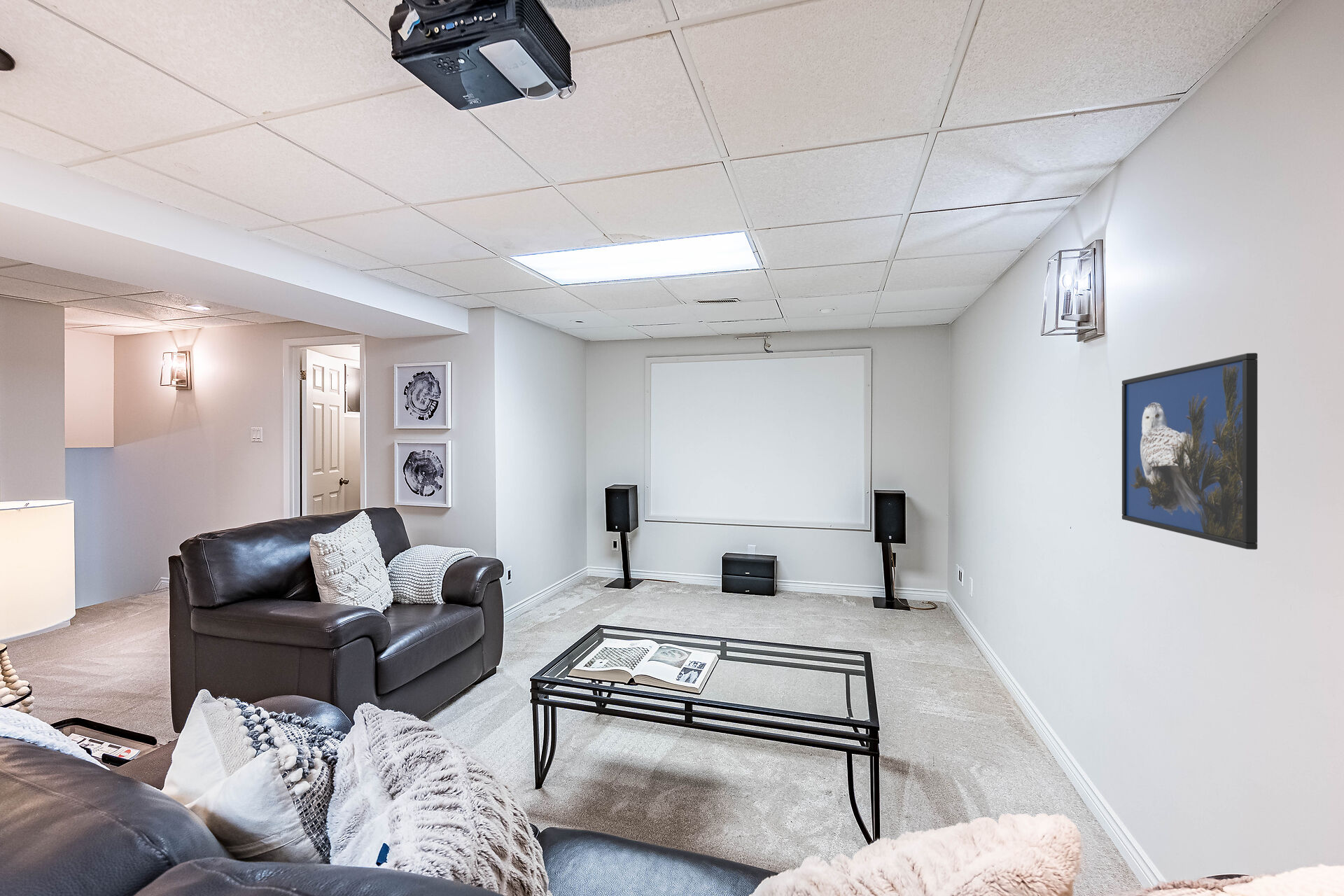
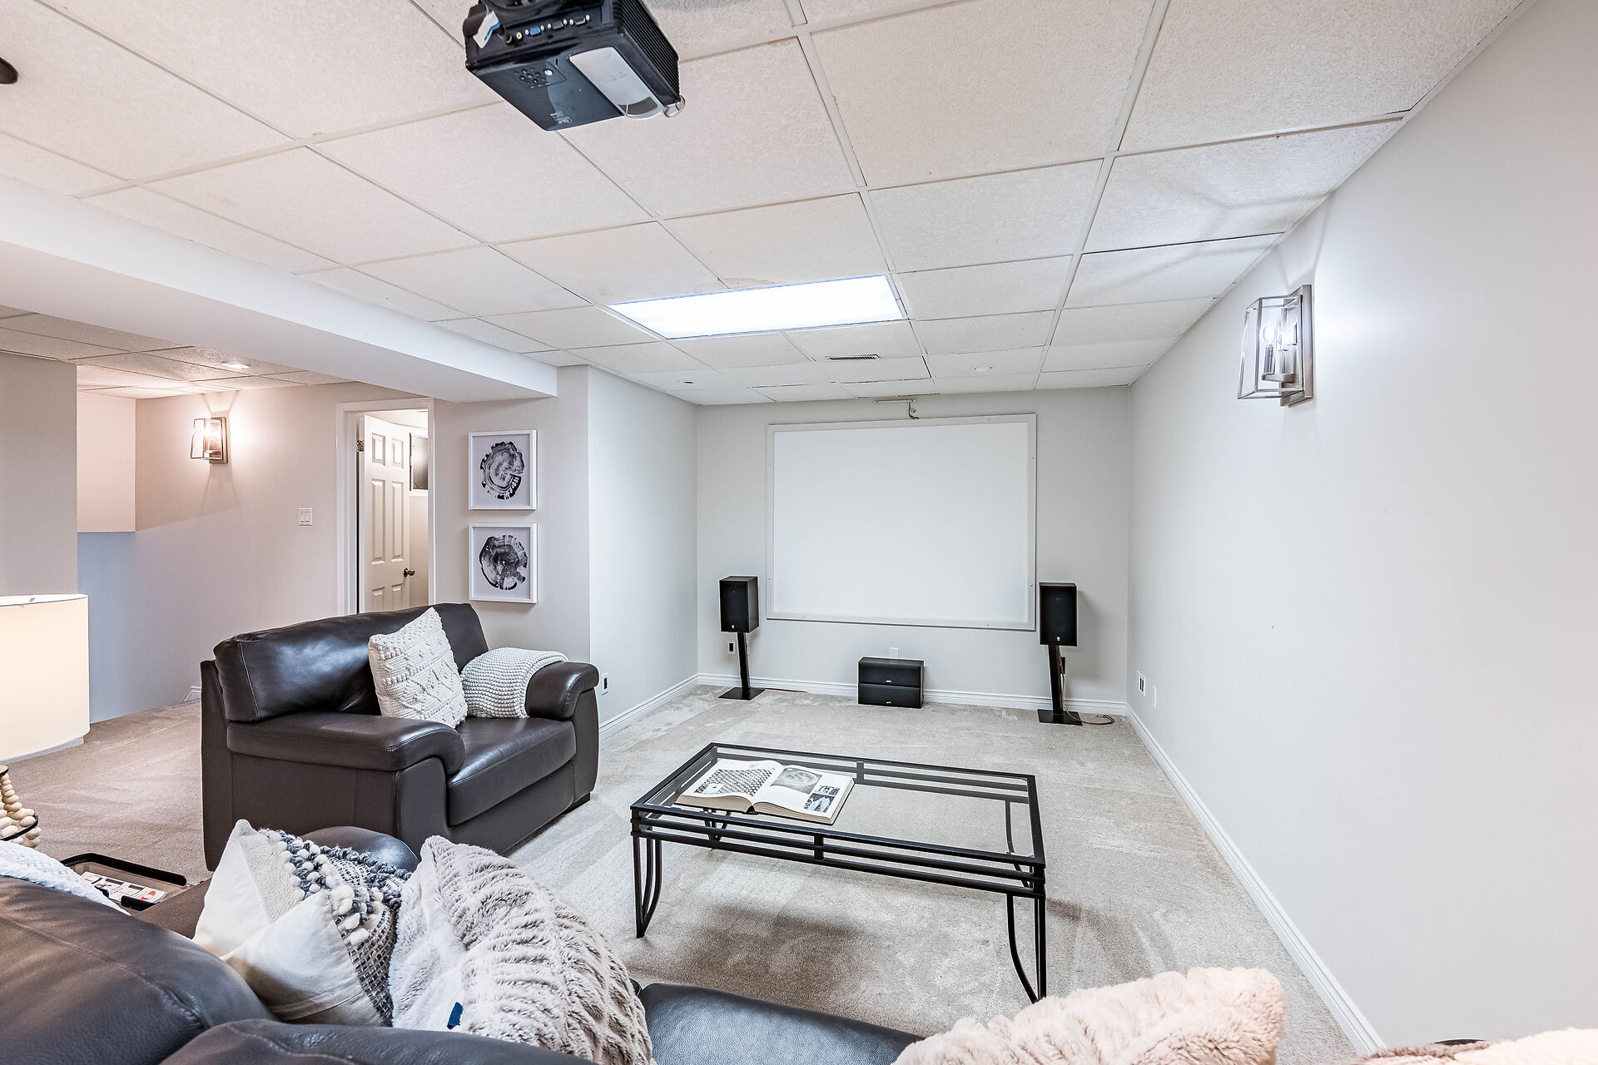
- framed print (1177, 450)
